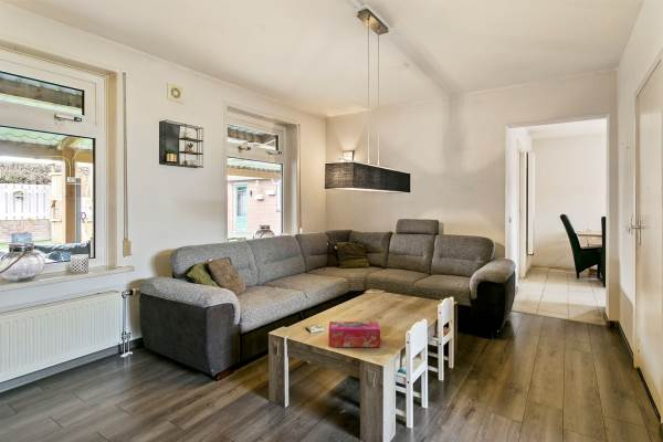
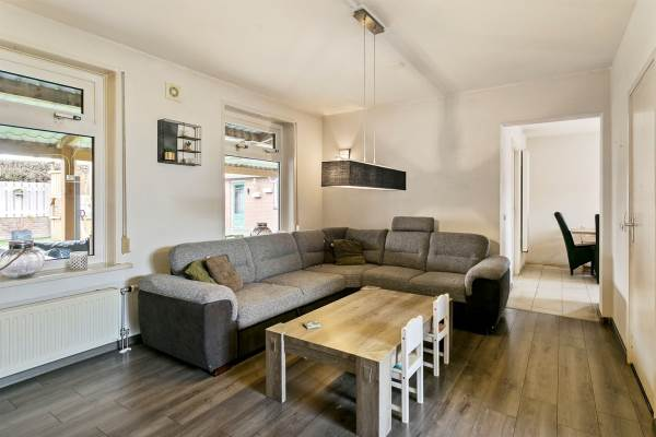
- tissue box (354, 334)
